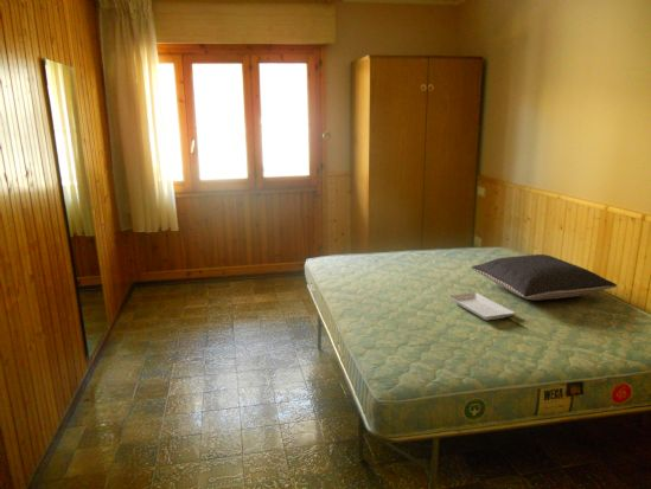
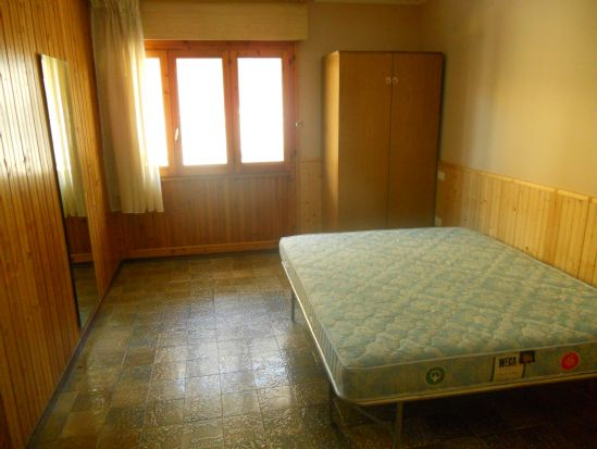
- pillow (538, 276)
- tray (479, 307)
